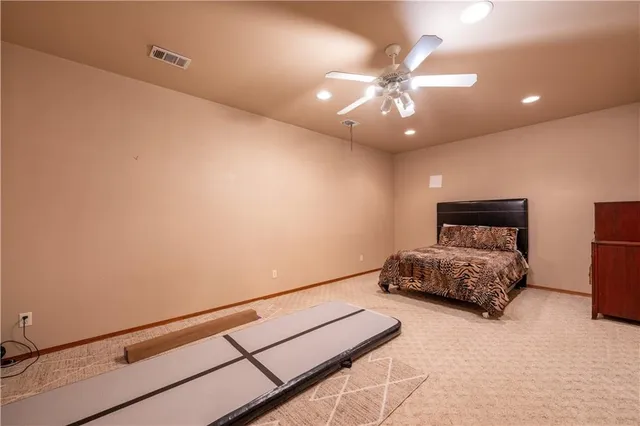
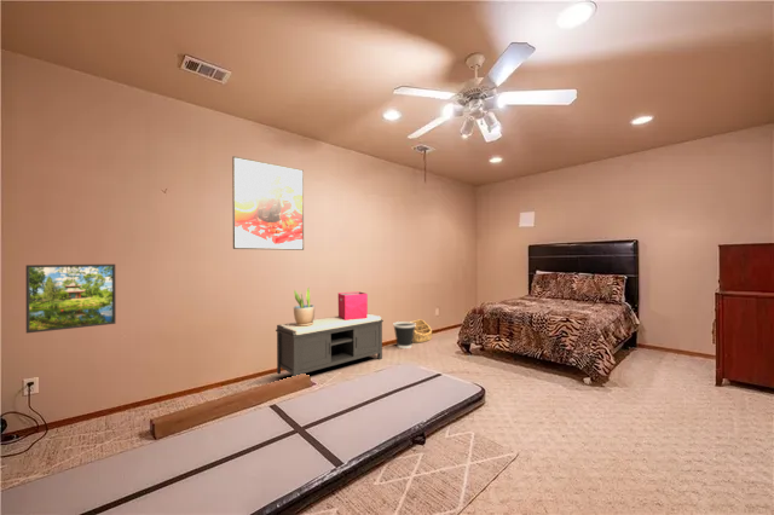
+ bench (333, 342)
+ storage bin (352, 305)
+ basket (420, 330)
+ wastebasket (404, 335)
+ potted plant (304, 305)
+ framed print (74, 296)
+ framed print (270, 206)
